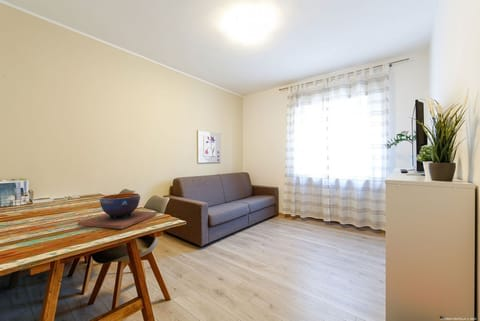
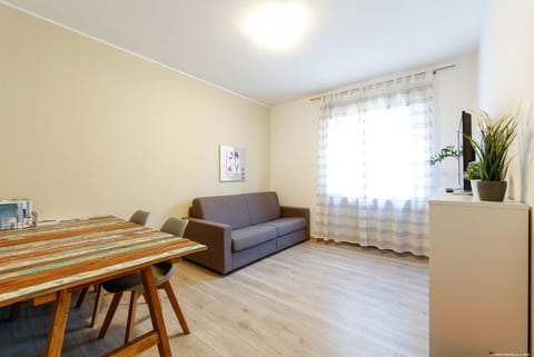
- decorative bowl (120, 207)
